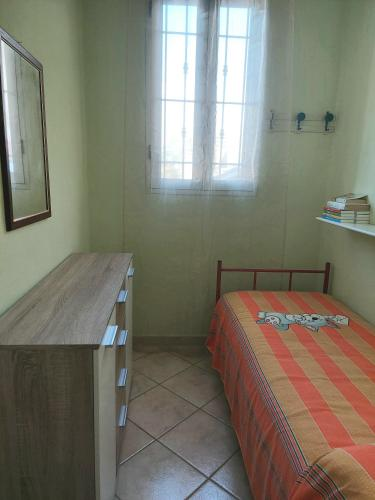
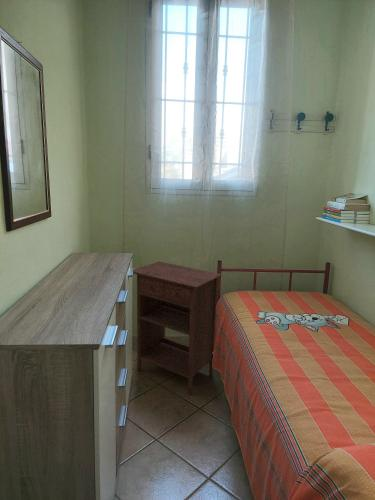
+ nightstand (174, 324)
